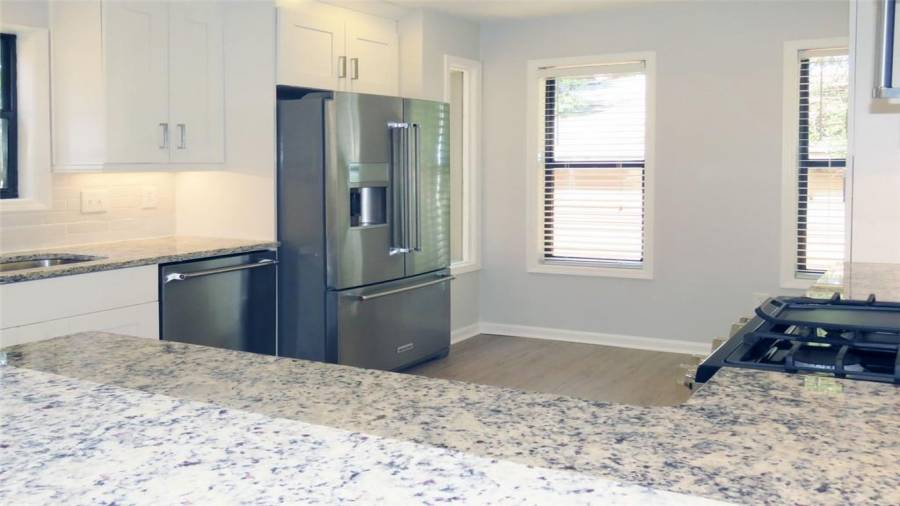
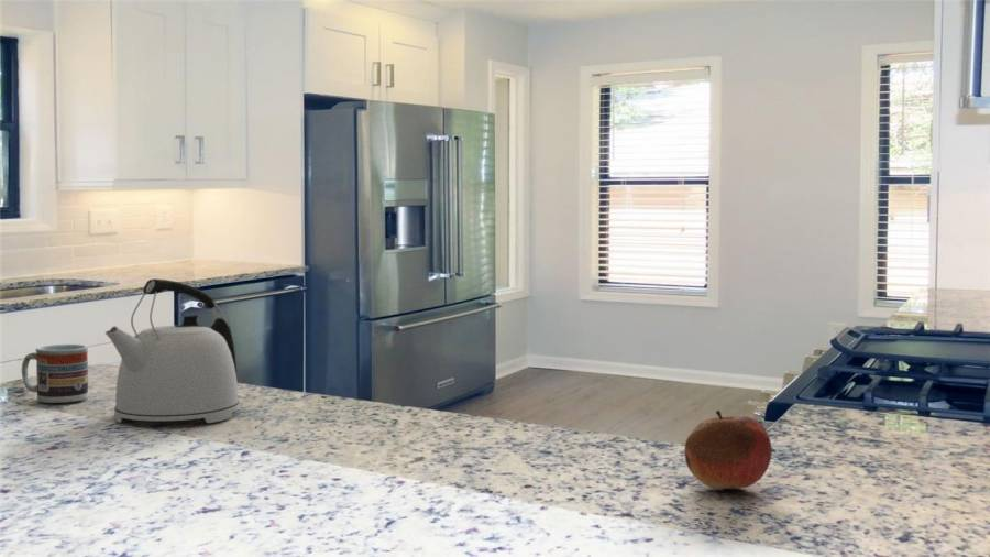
+ cup (53, 372)
+ kettle (174, 346)
+ fruit (728, 449)
